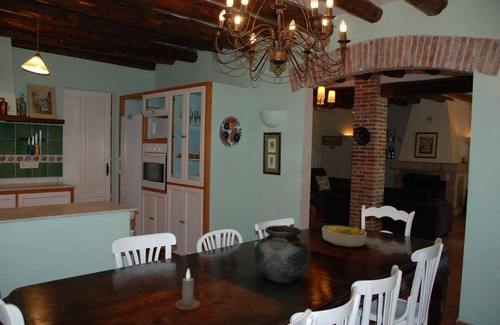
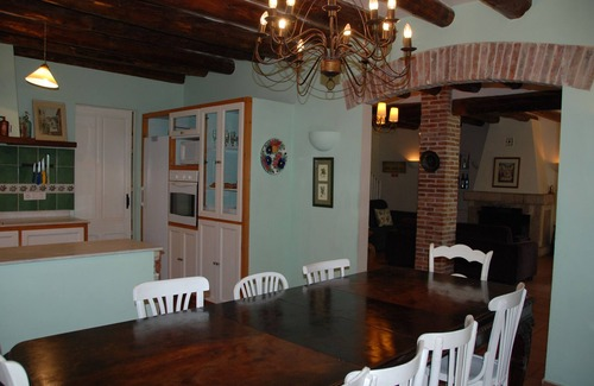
- vase (282, 253)
- fruit bowl (343, 233)
- candle (187, 286)
